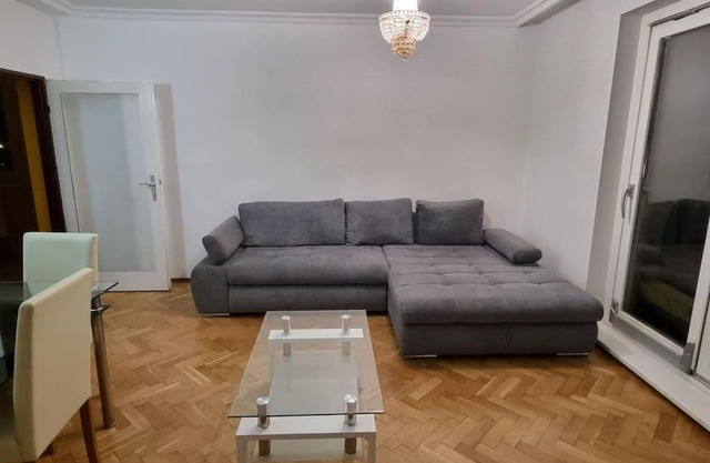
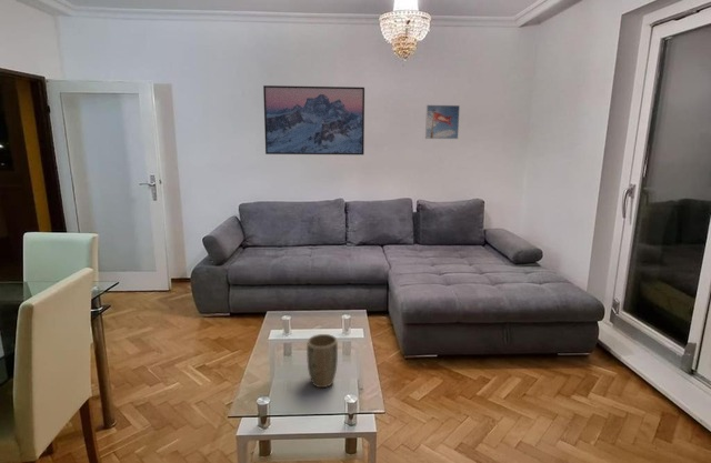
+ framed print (314, 121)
+ plant pot (322, 361)
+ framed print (442, 122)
